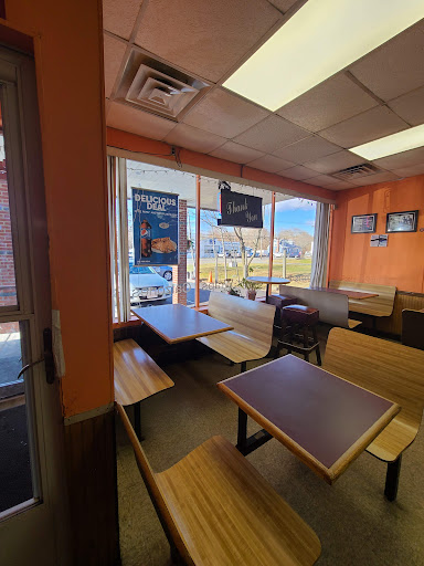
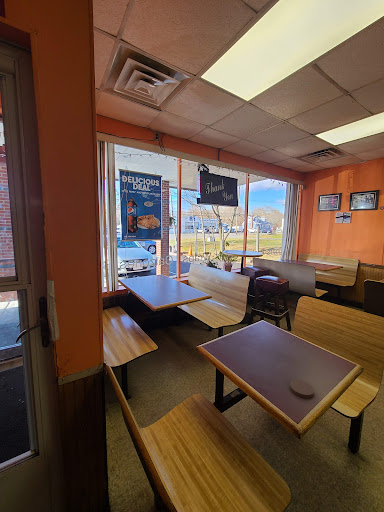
+ coaster (301, 388)
